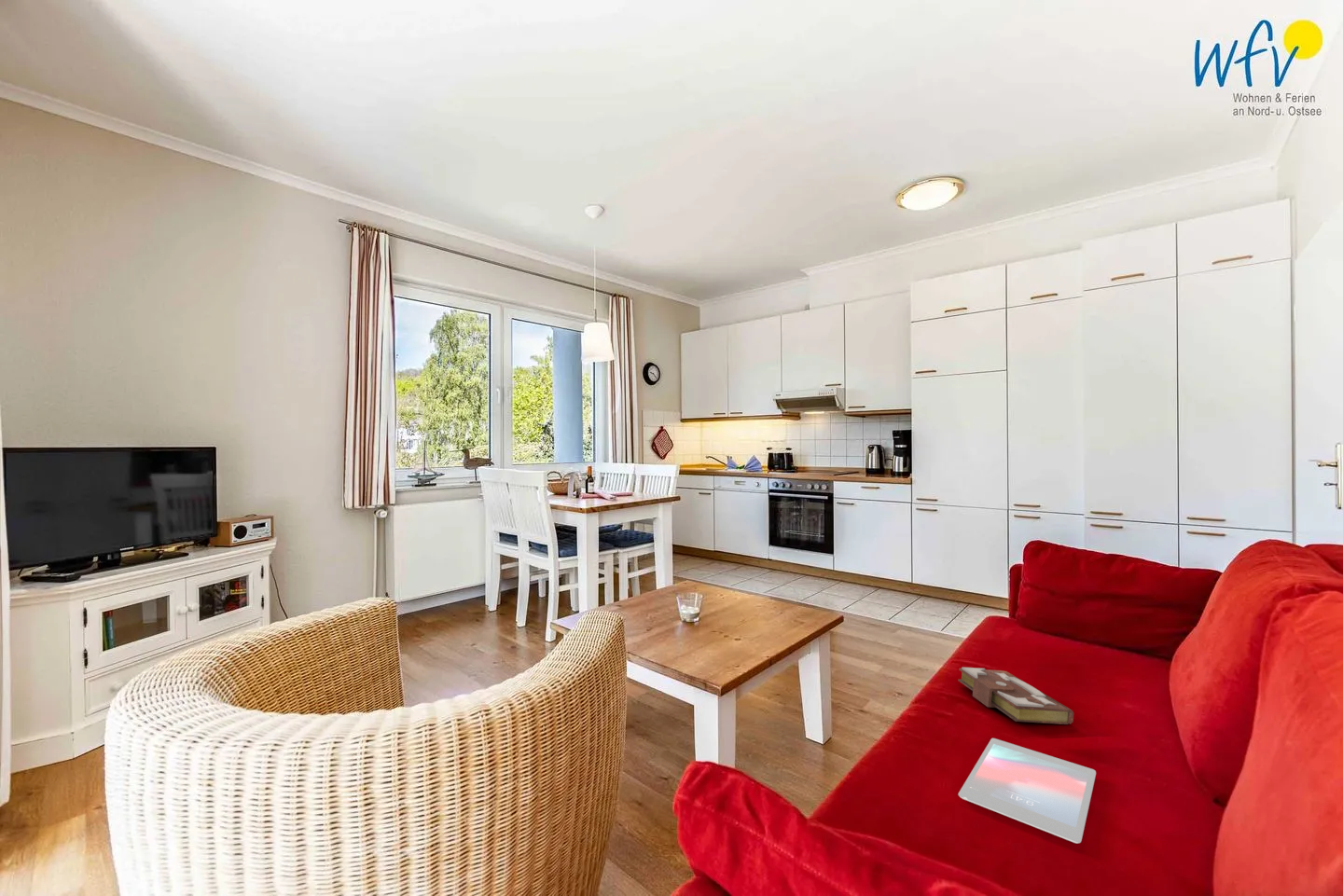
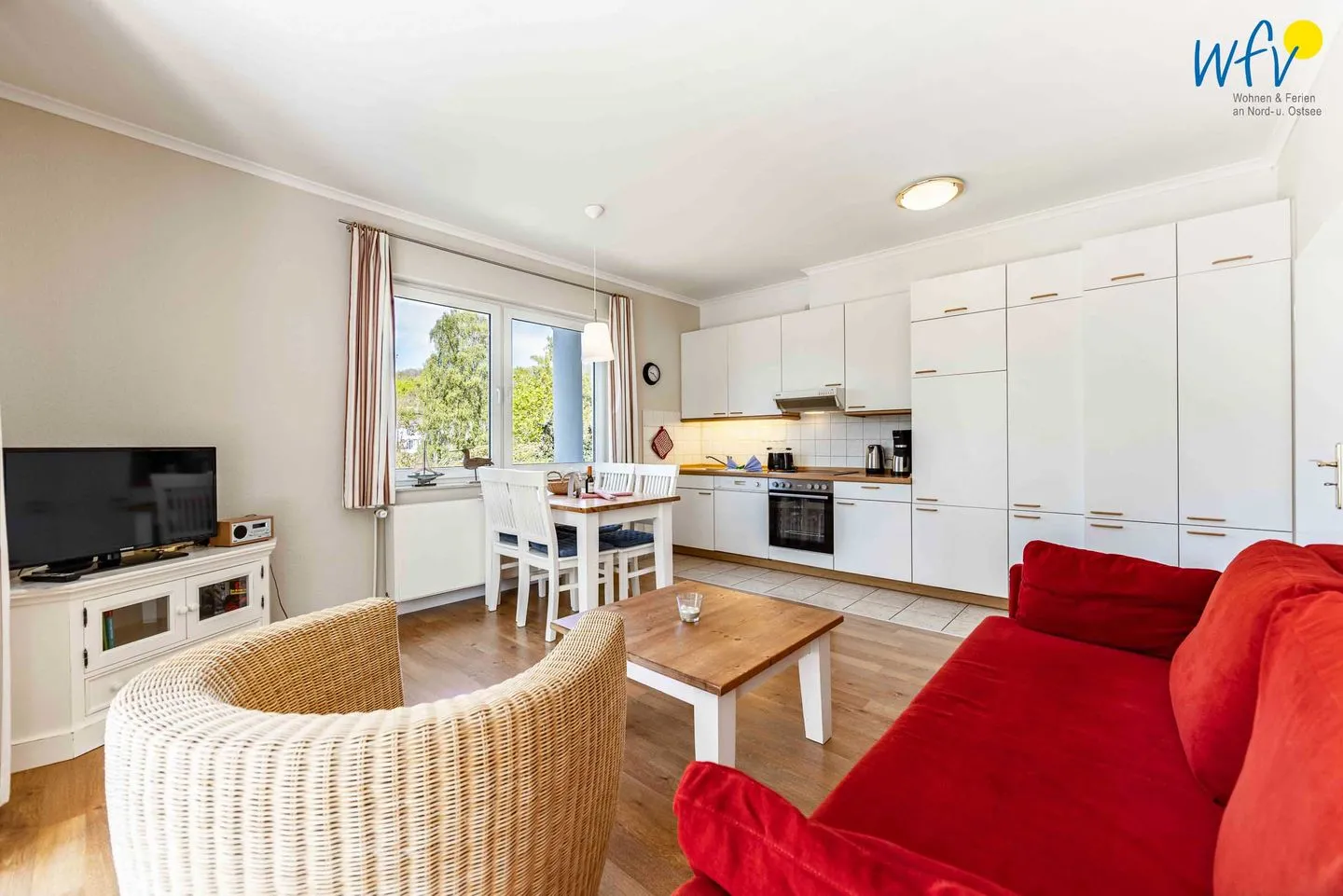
- tablet (1029, 784)
- book (1009, 693)
